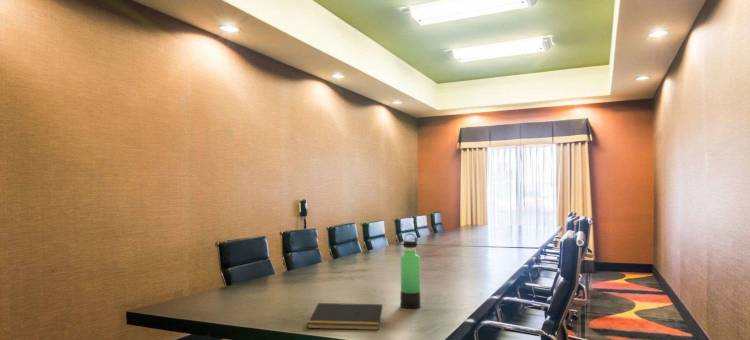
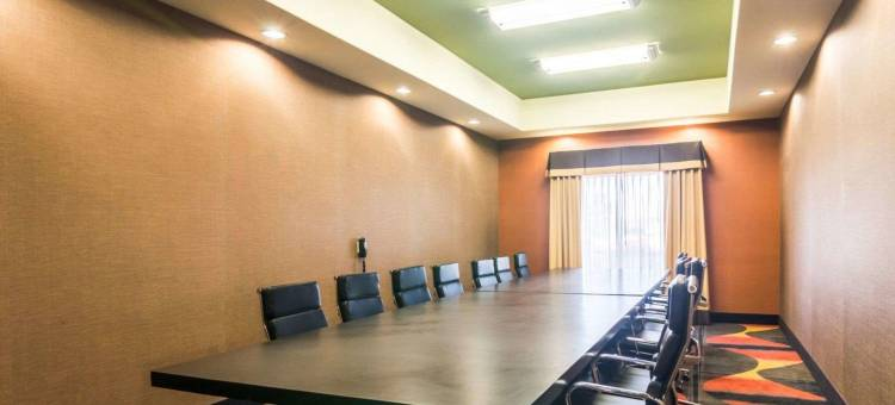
- notepad (346, 315)
- thermos bottle (410, 269)
